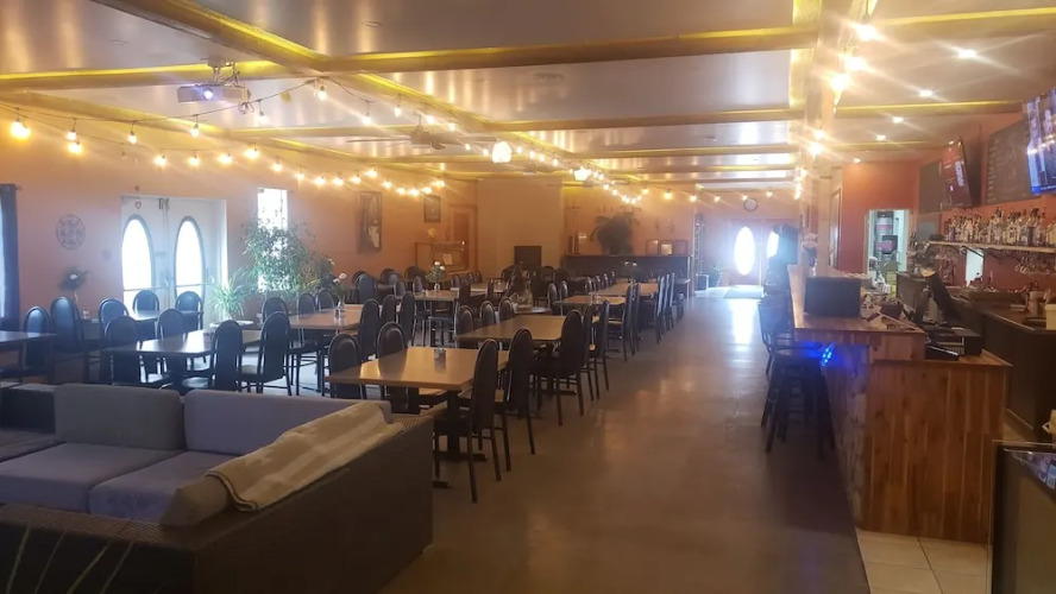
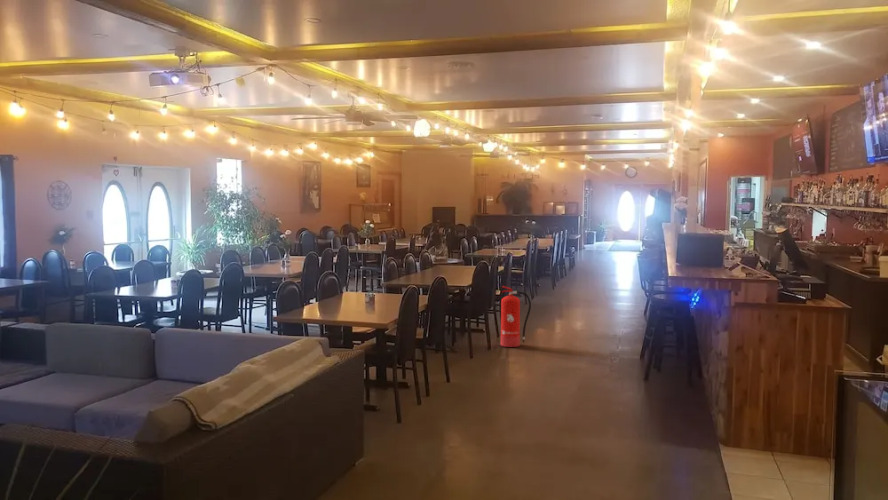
+ fire extinguisher (515, 316)
